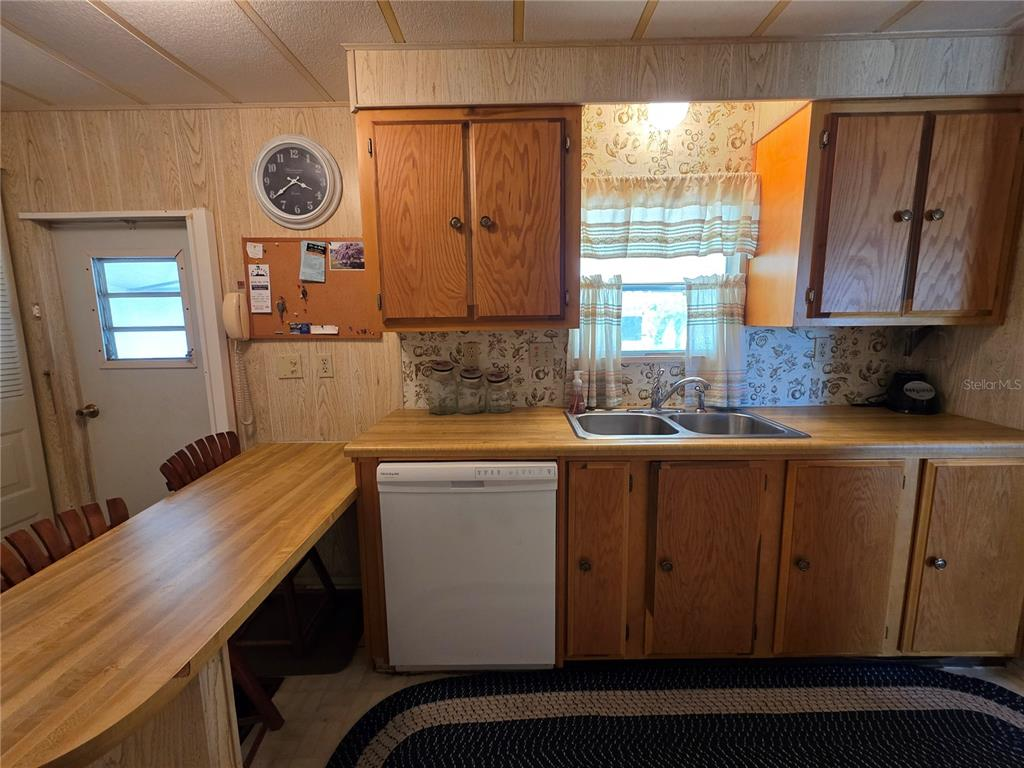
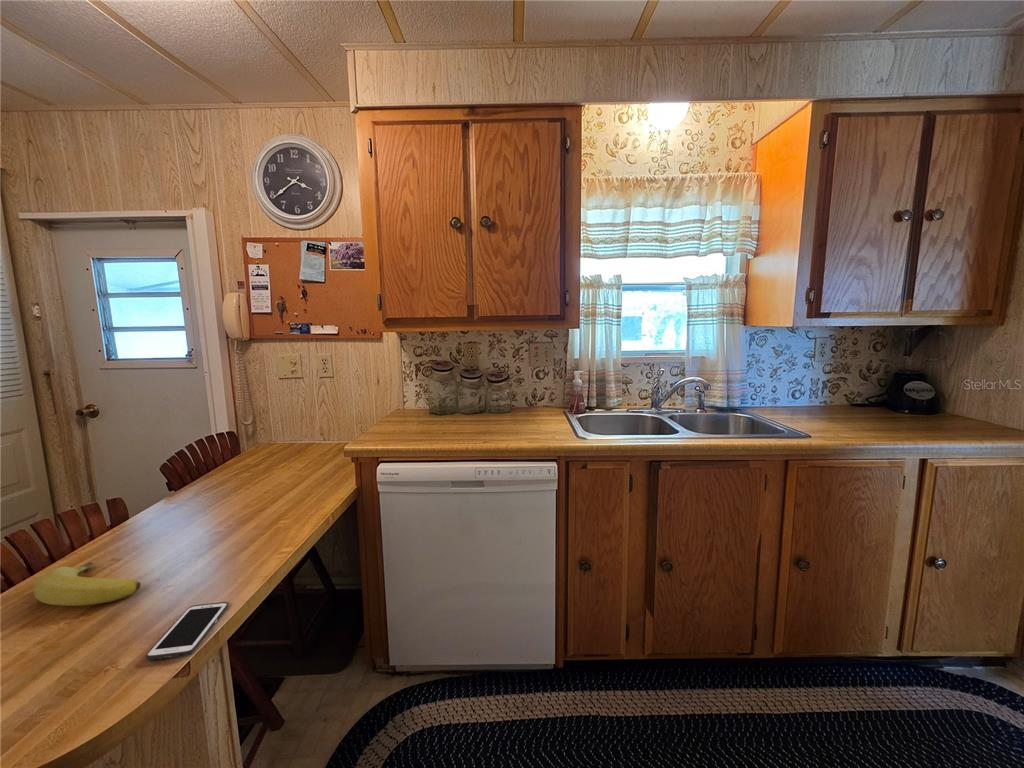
+ cell phone (190, 628)
+ banana (98, 578)
